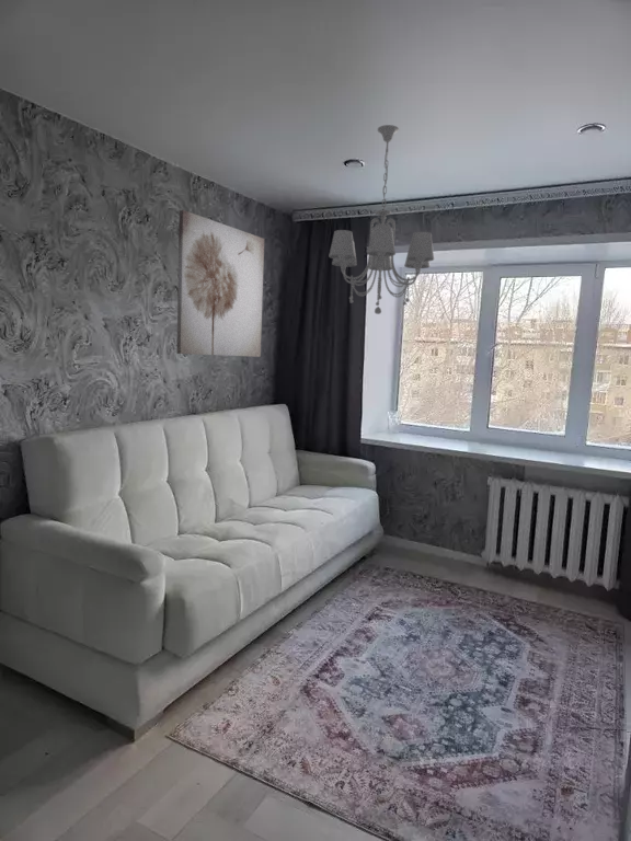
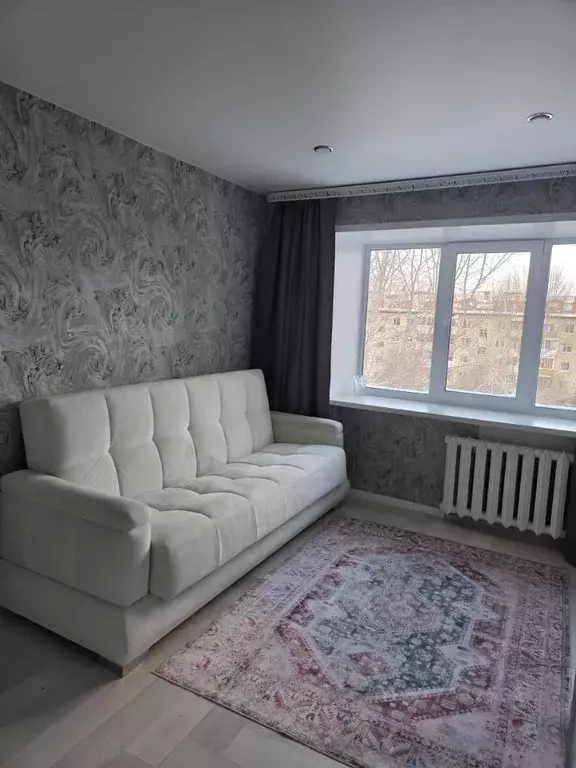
- wall art (223, 291)
- chandelier (382, 222)
